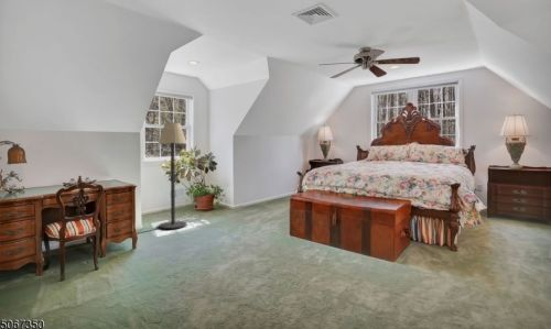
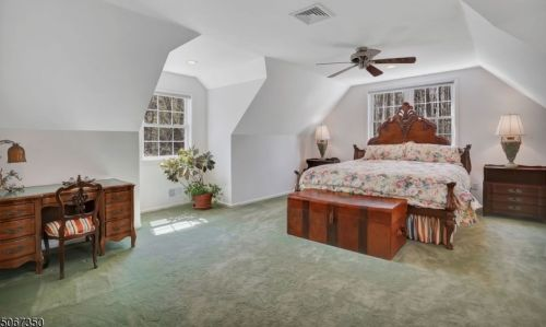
- floor lamp (172, 174)
